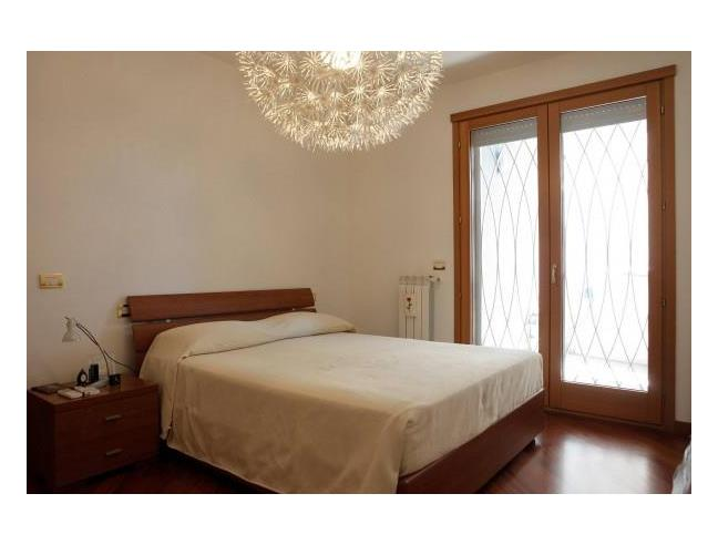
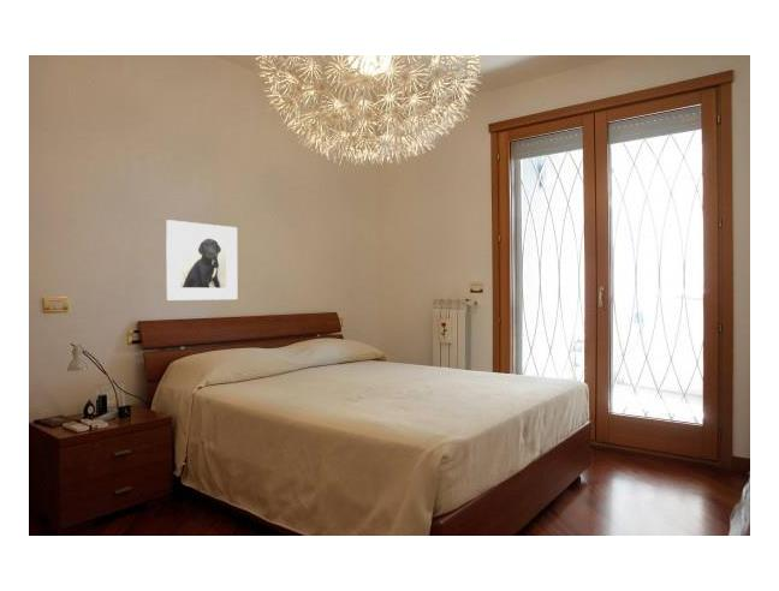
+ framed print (203, 262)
